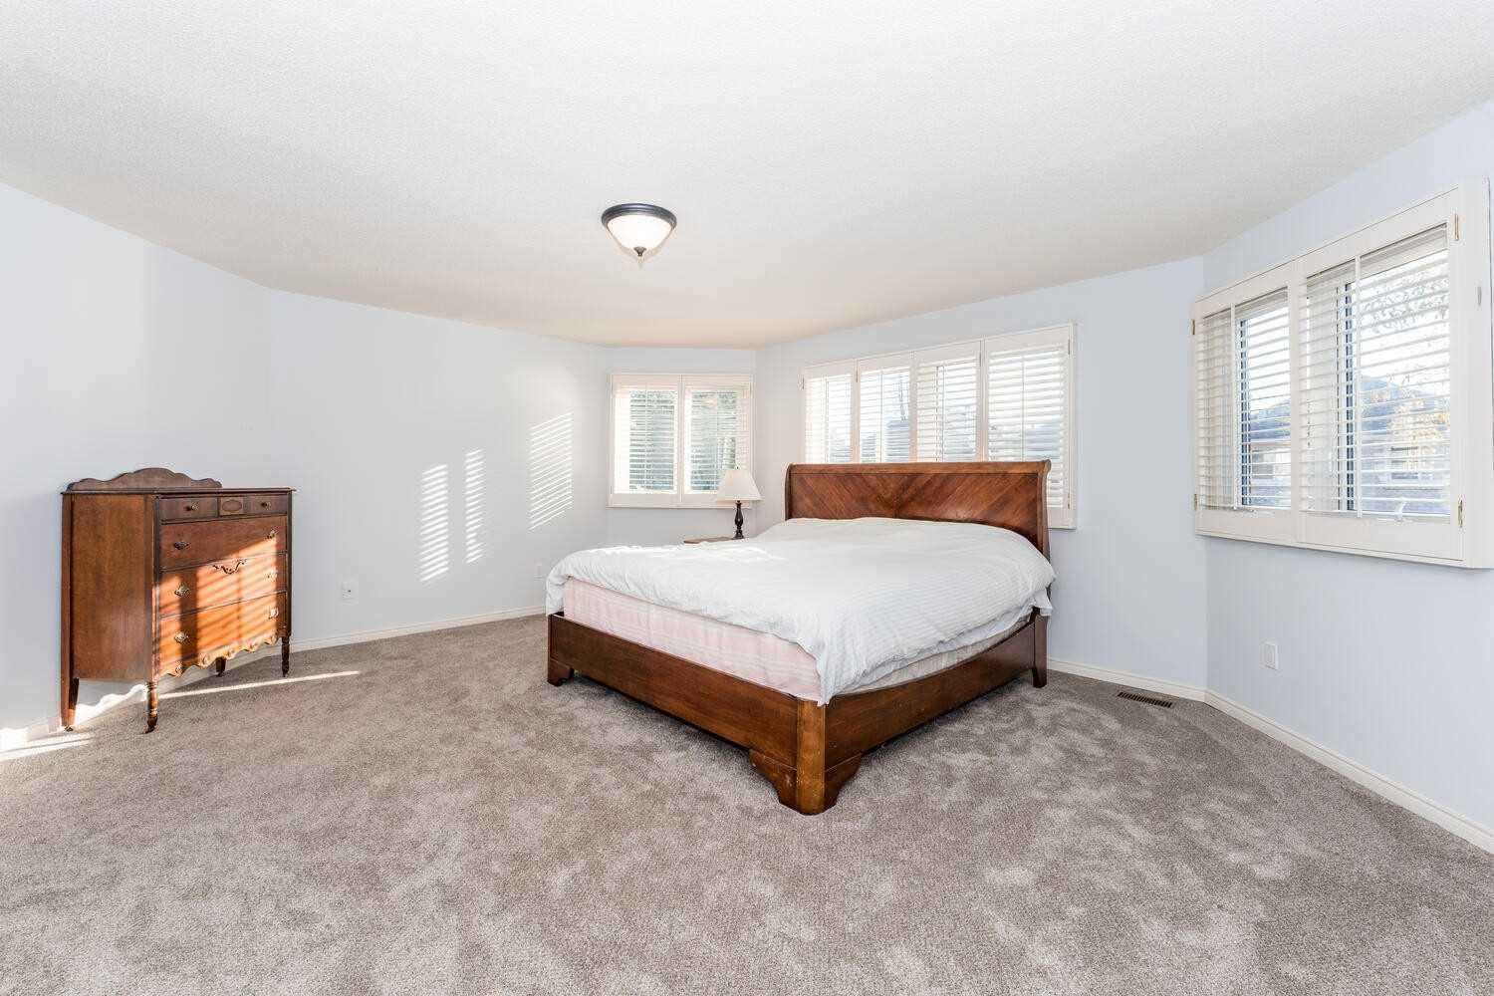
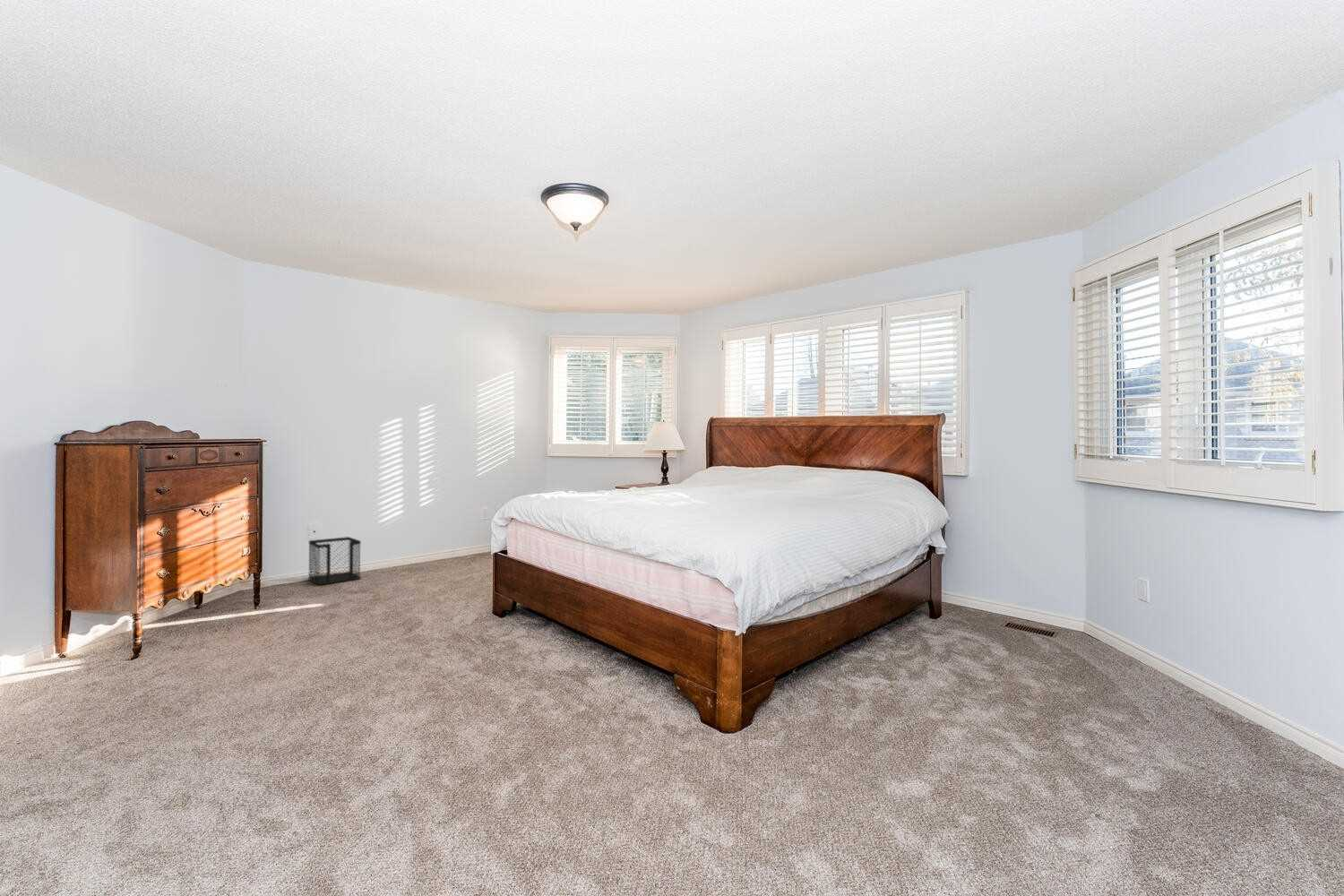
+ wastebasket (333, 560)
